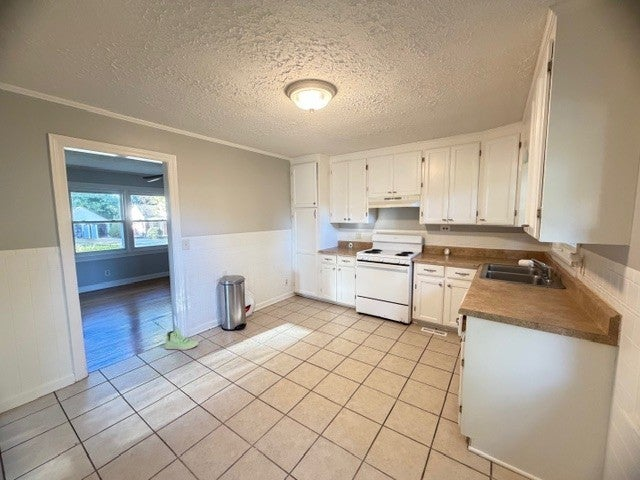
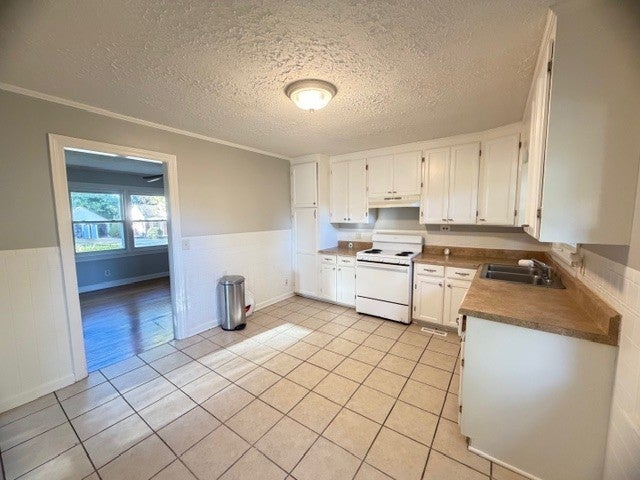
- sneaker (181, 338)
